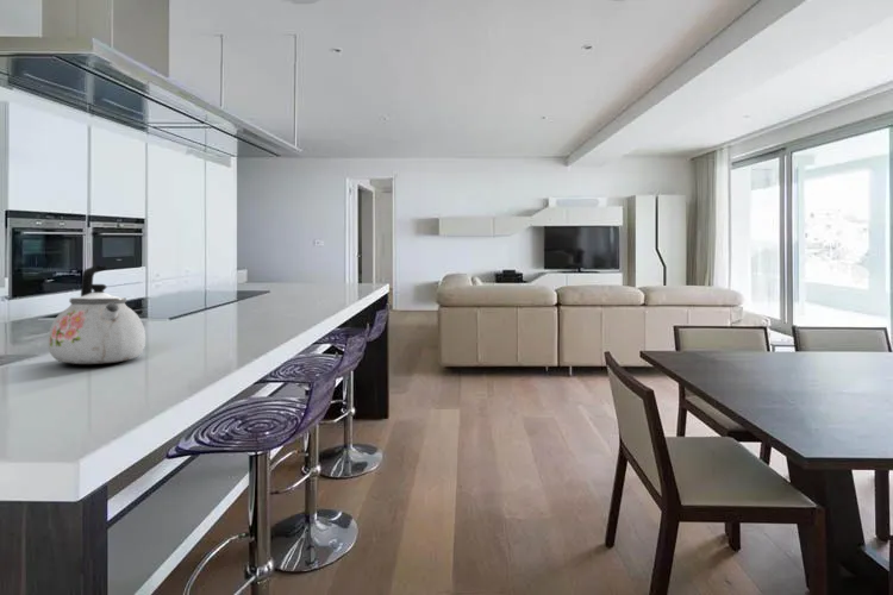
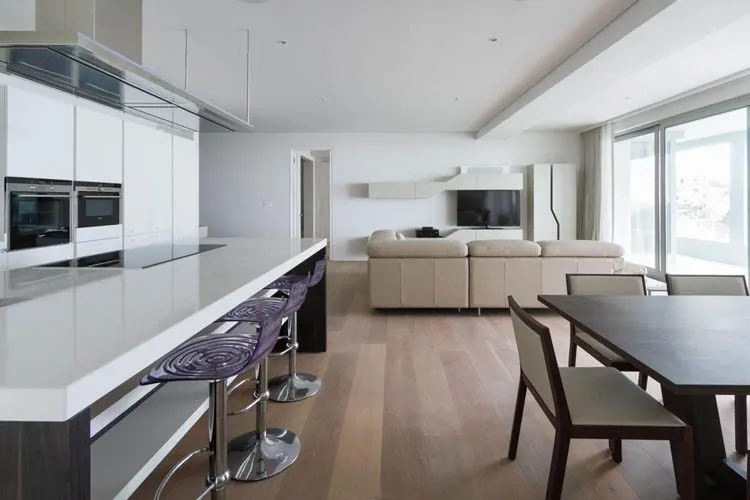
- kettle (99, 313)
